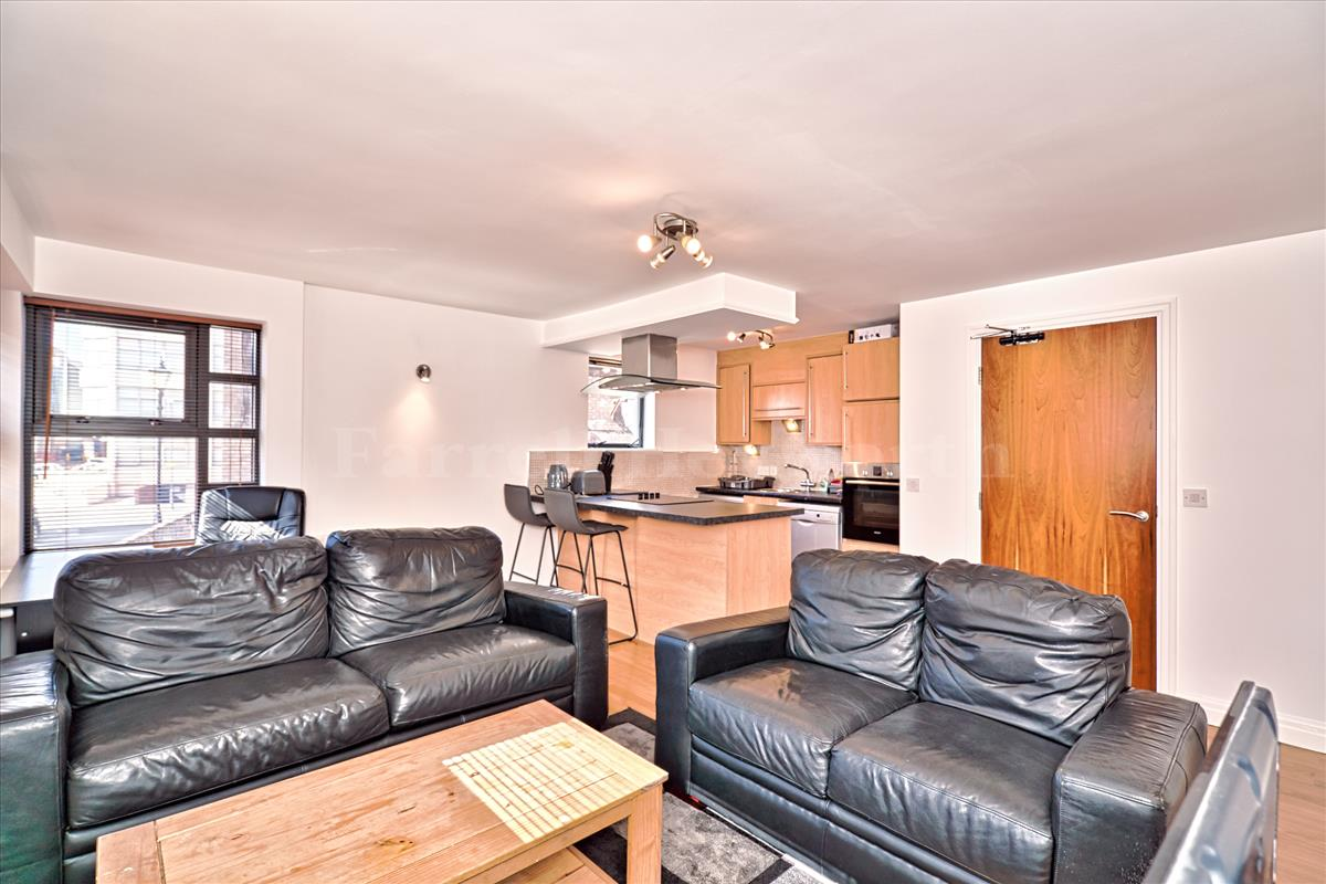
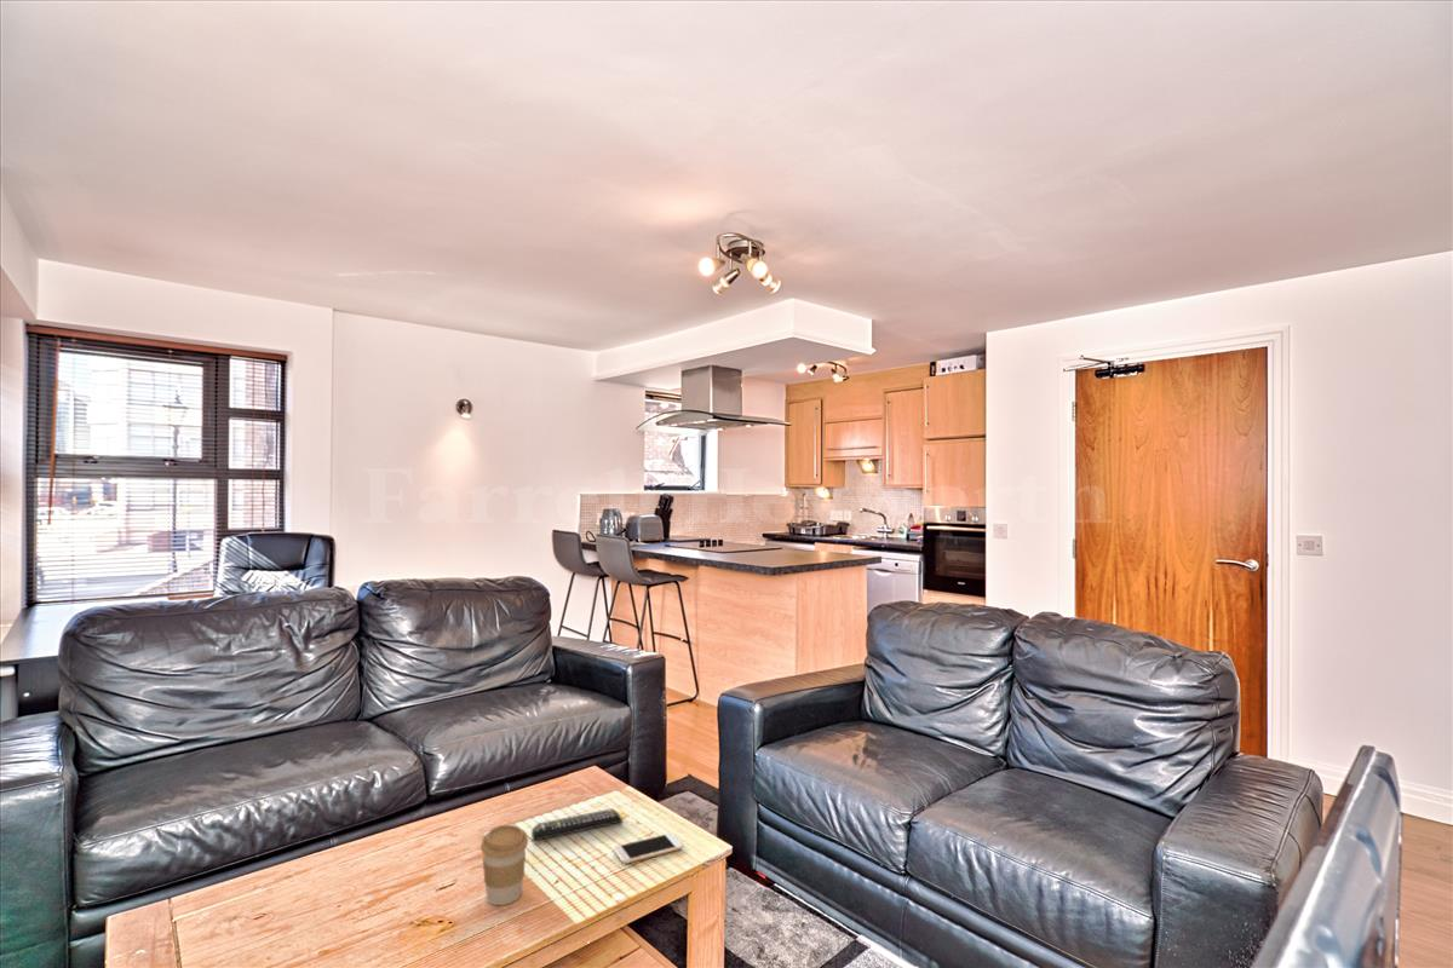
+ smartphone (648, 847)
+ coffee cup (504, 863)
+ remote control (578, 824)
